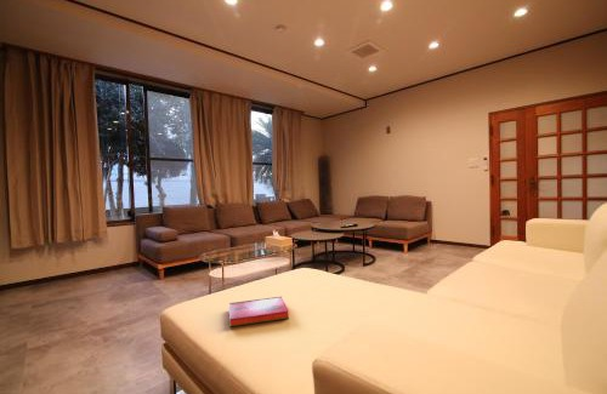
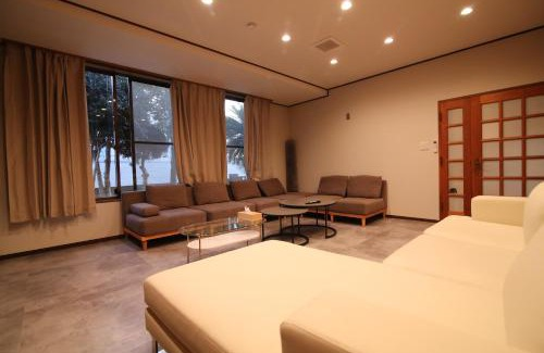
- hardback book (257, 309)
